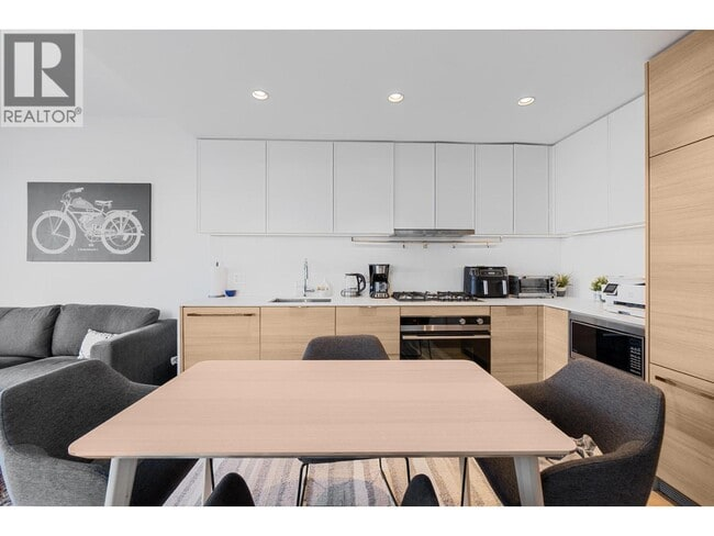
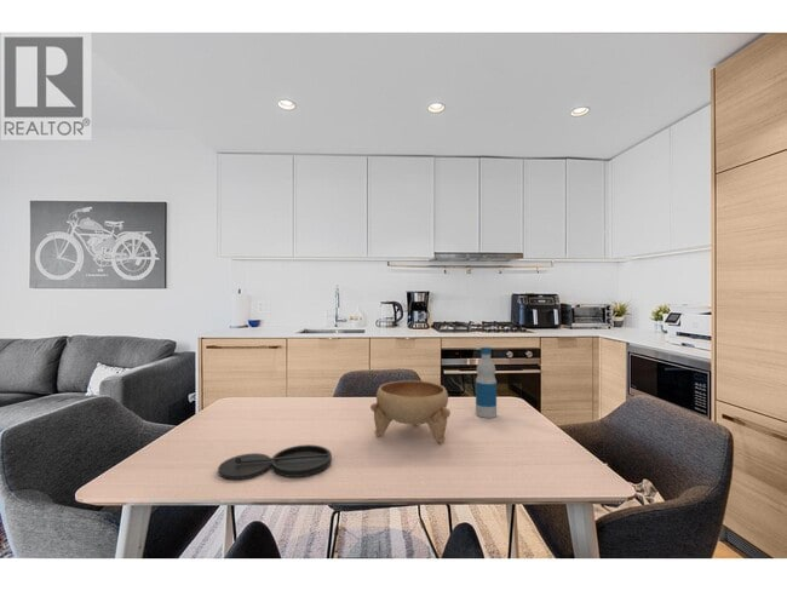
+ bottle (486, 380)
+ plate (276, 459)
+ bowl (408, 409)
